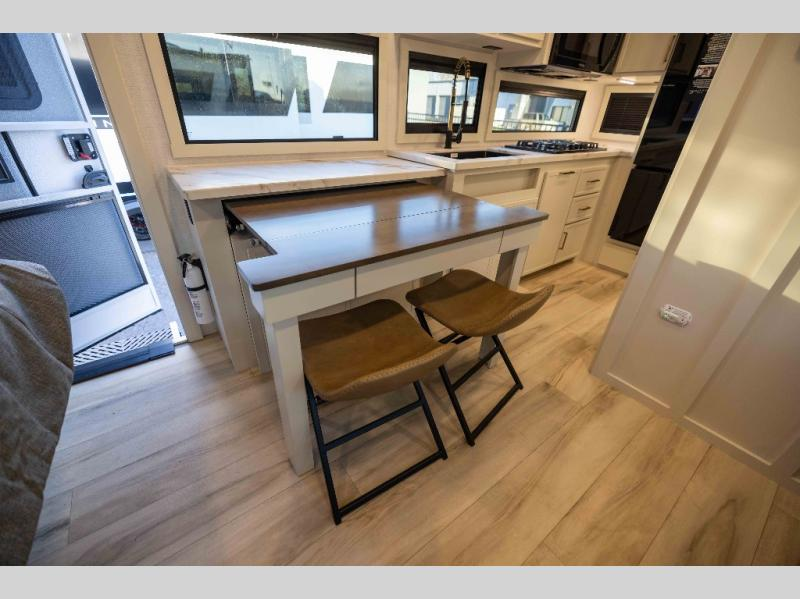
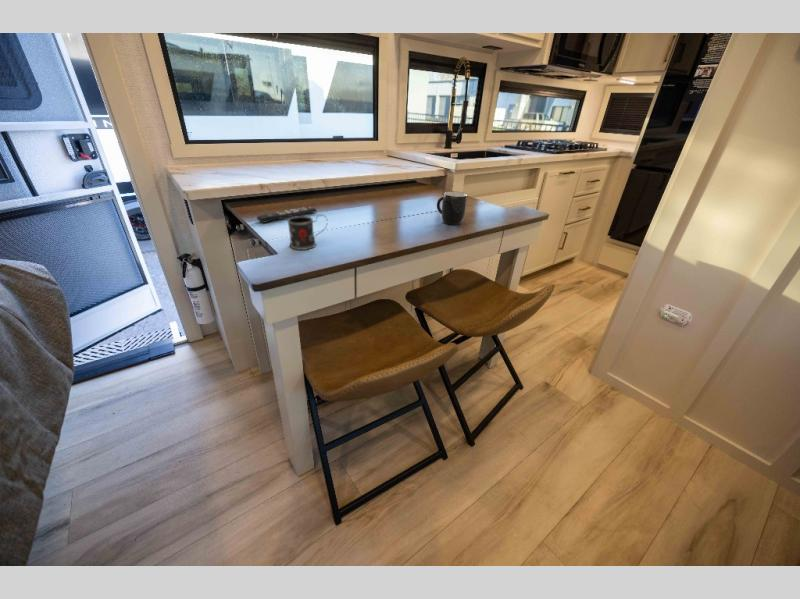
+ mug (450, 207)
+ remote control (288, 214)
+ mug (308, 230)
